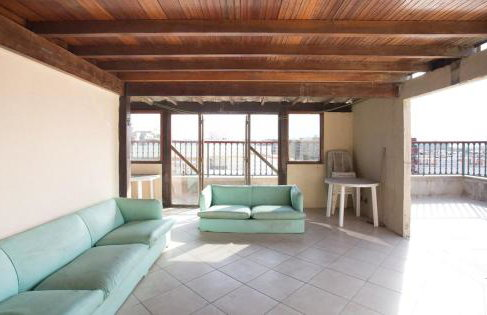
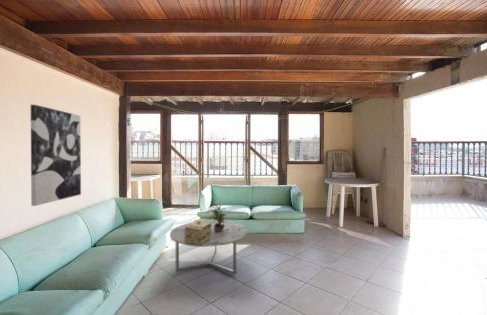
+ decorative box (198, 230)
+ coffee table (209, 245)
+ potted plant (216, 216)
+ wall art (58, 155)
